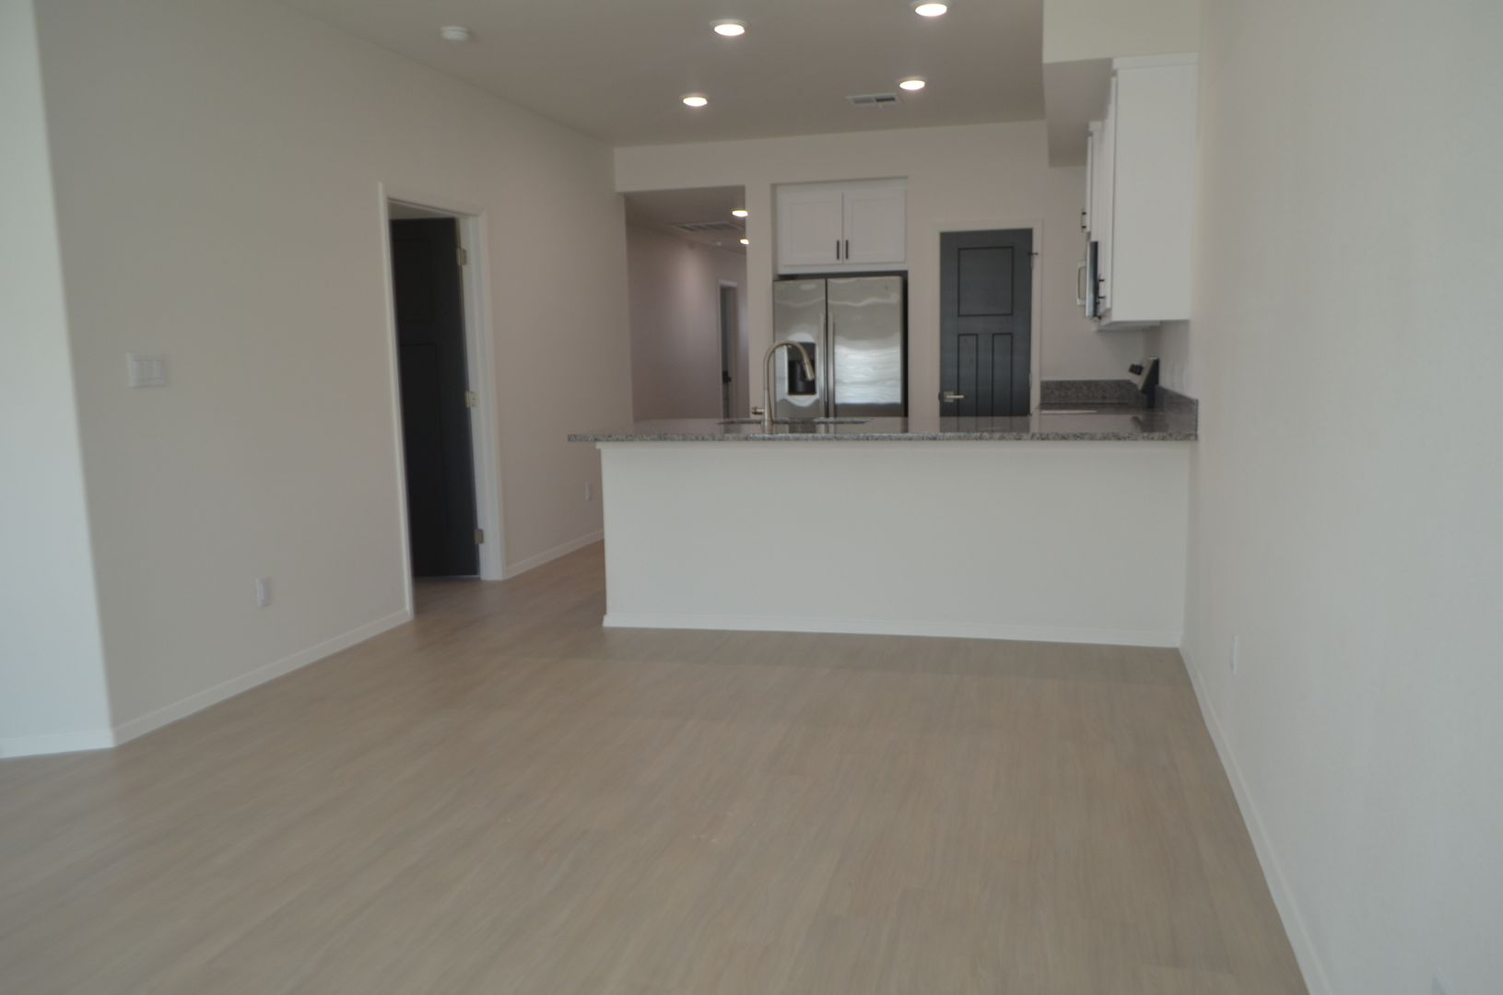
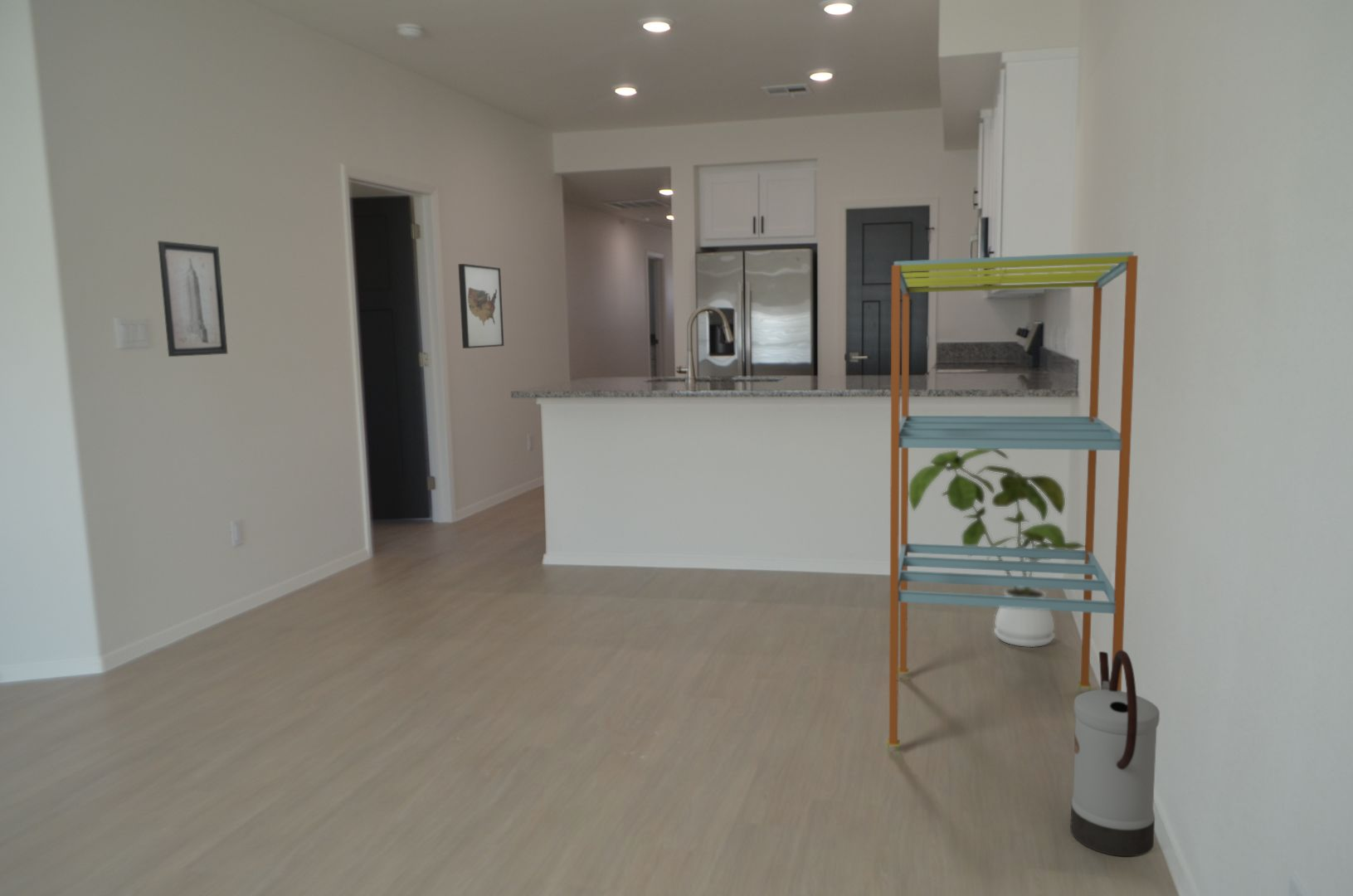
+ watering can (1114, 738)
+ shelving unit (1000, 547)
+ house plant (993, 544)
+ wall art (482, 306)
+ wall art (194, 299)
